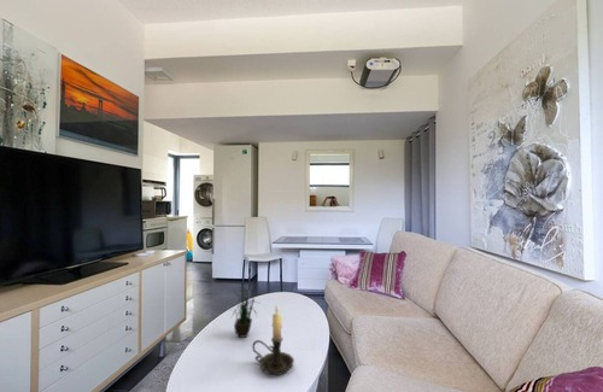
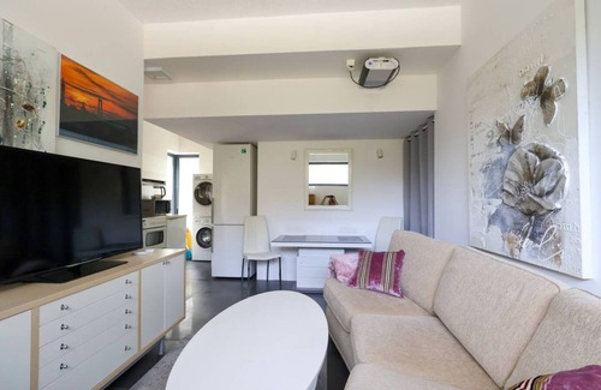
- candle holder (273, 333)
- potted plant (245, 302)
